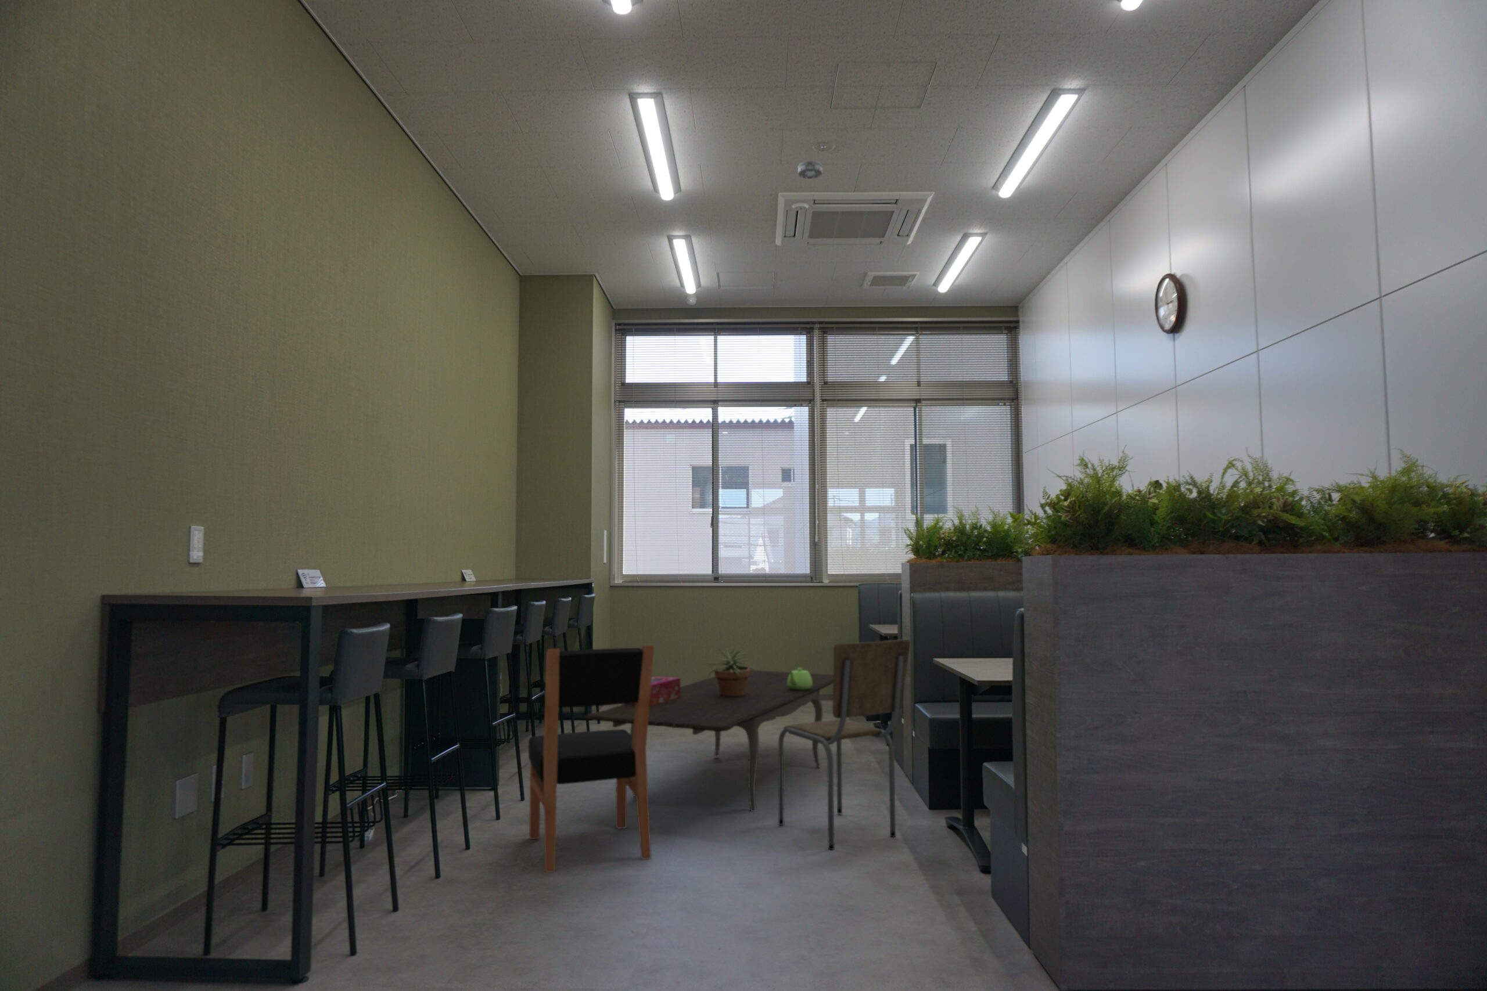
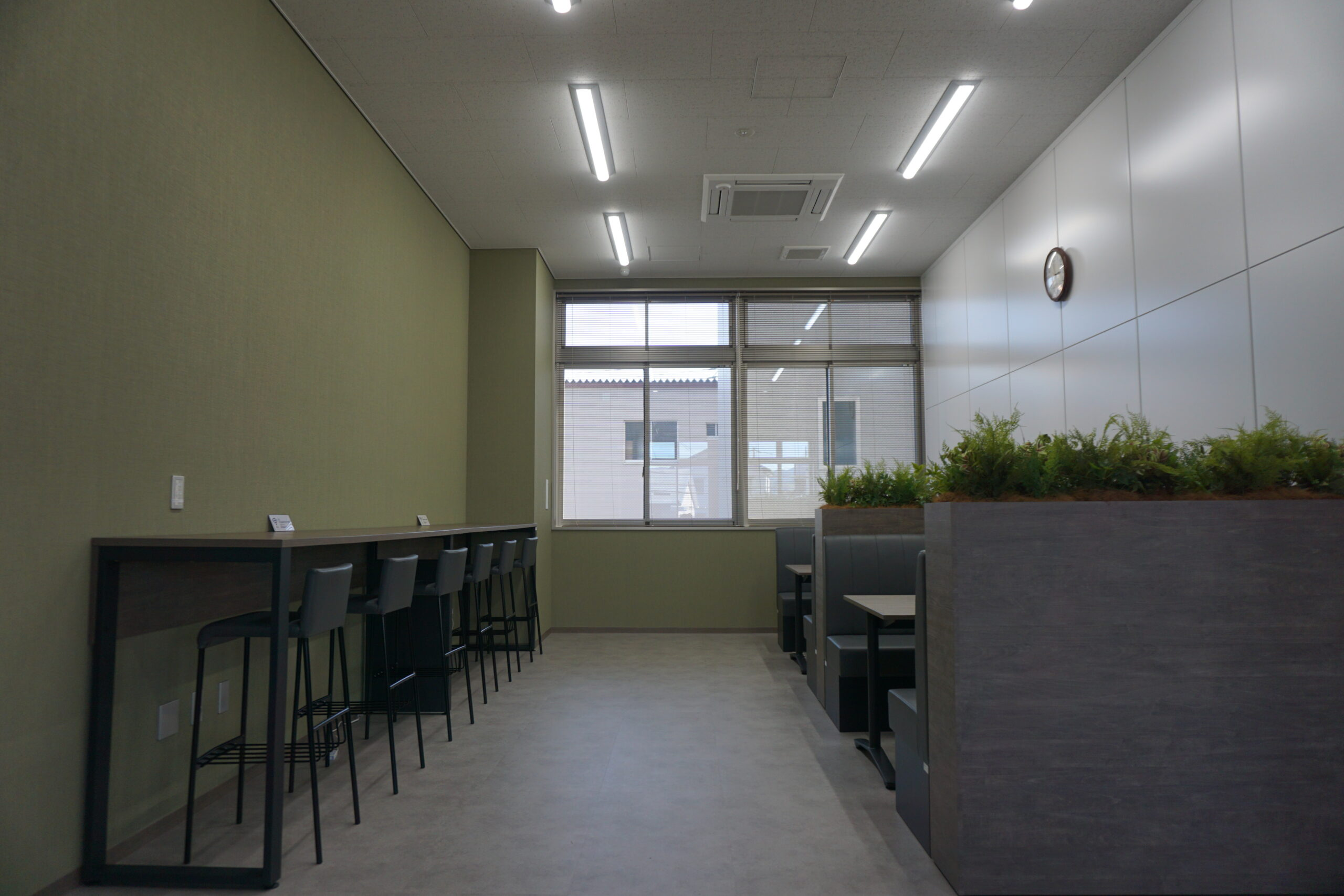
- teapot (798, 678)
- dining table (729, 729)
- smoke detector (810, 169)
- tissue box (653, 690)
- dining chair (841, 733)
- potted plant (732, 670)
- dining chair (589, 743)
